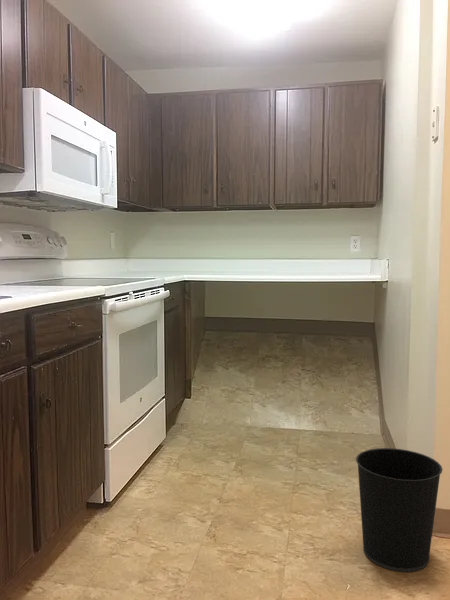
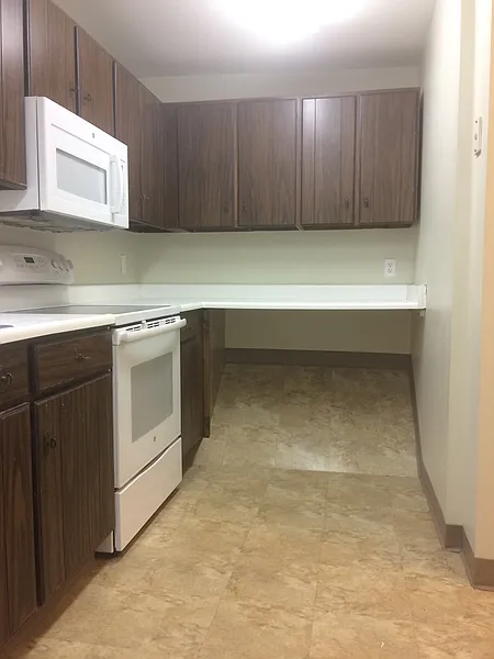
- wastebasket (396, 508)
